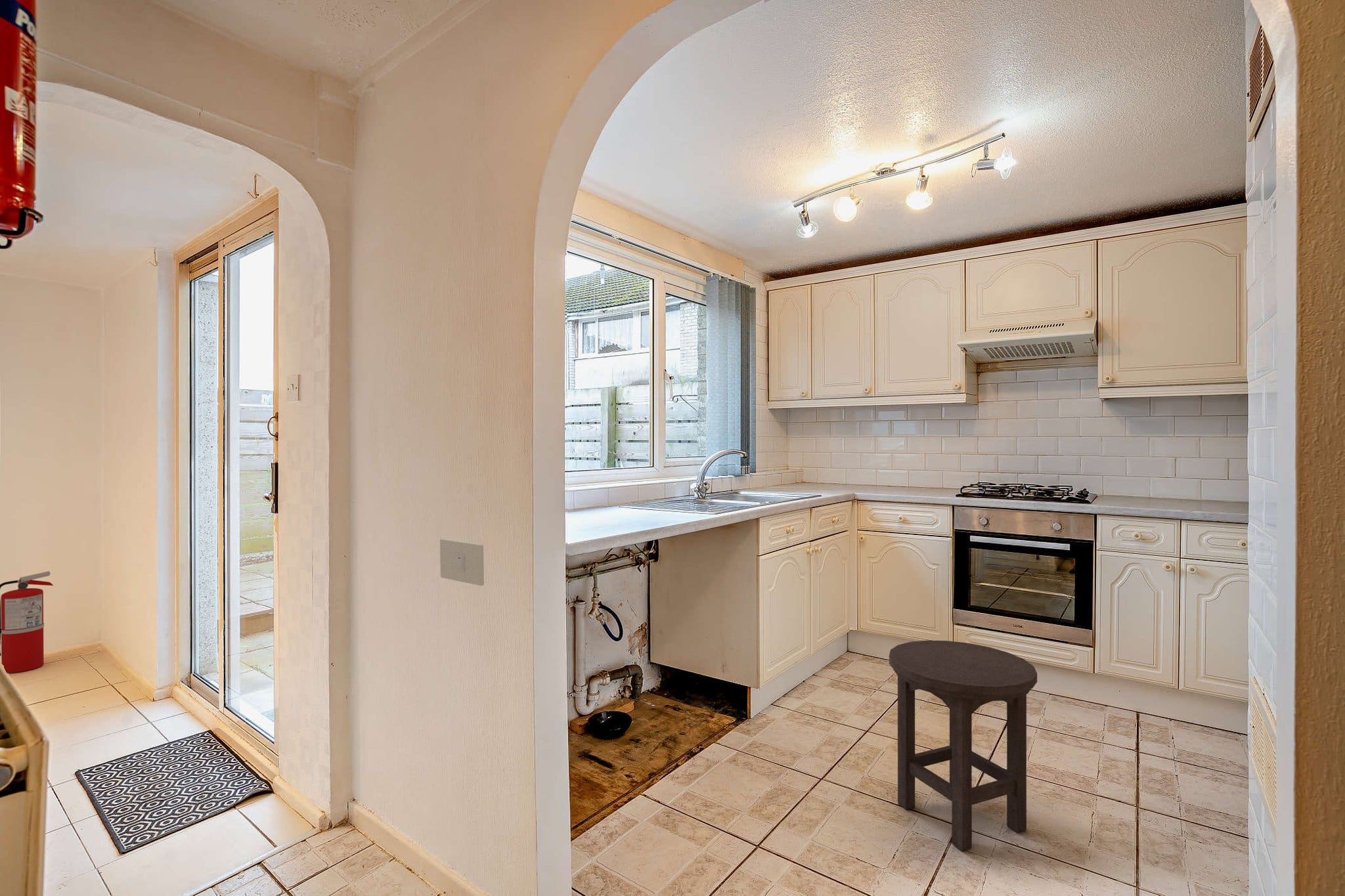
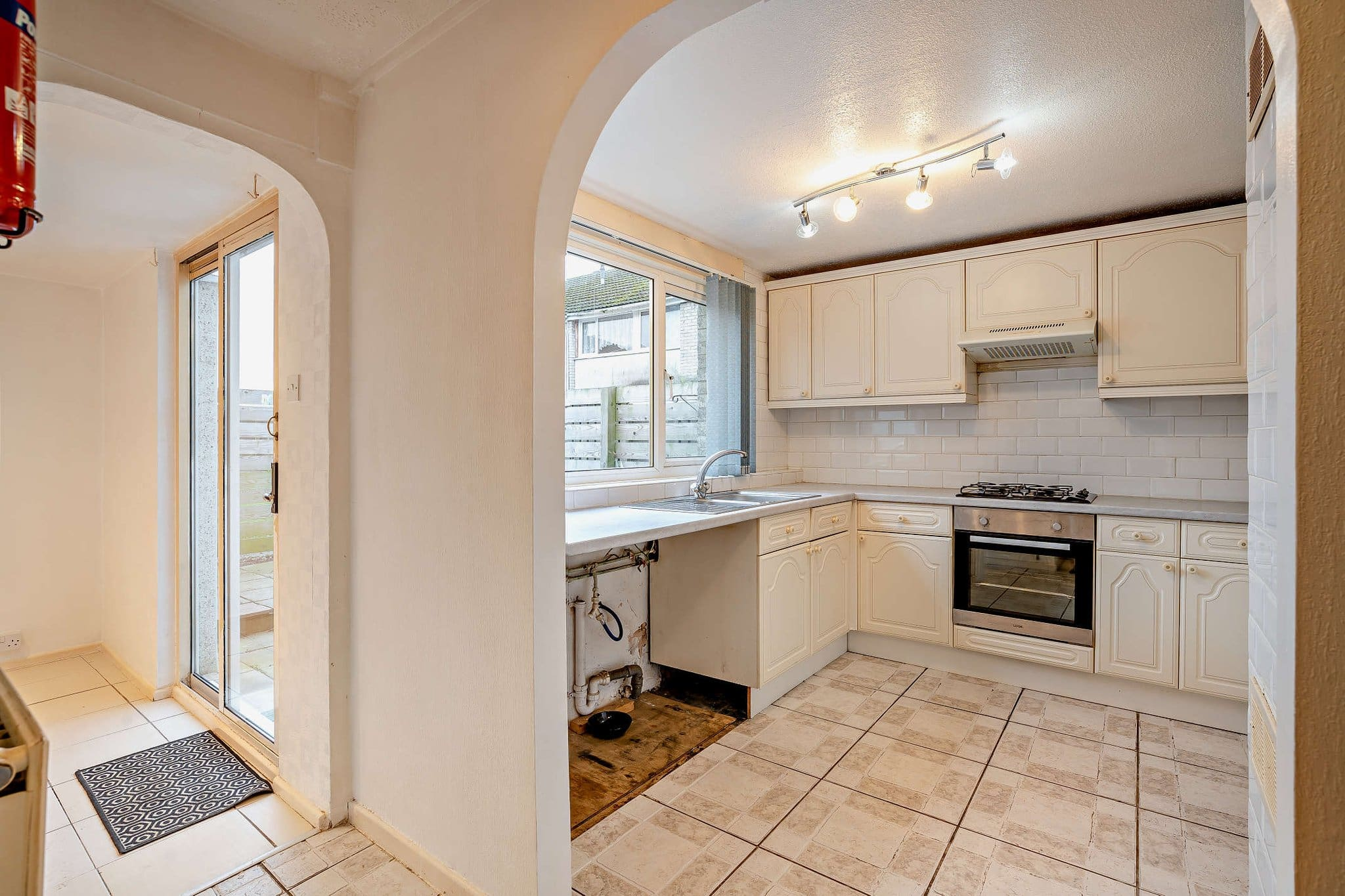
- stool (959, 738)
- light switch (460, 561)
- fire extinguisher (24, 621)
